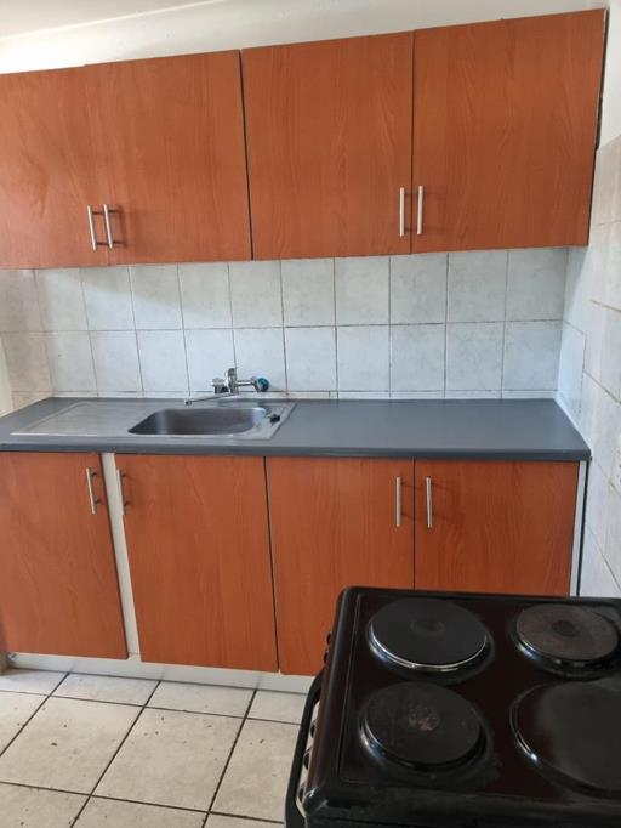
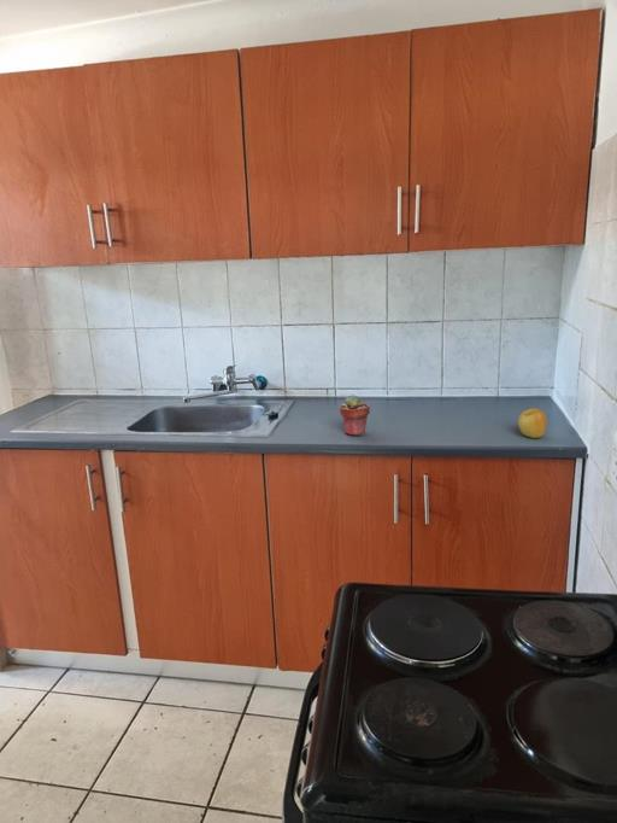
+ apple (533, 422)
+ potted succulent (354, 414)
